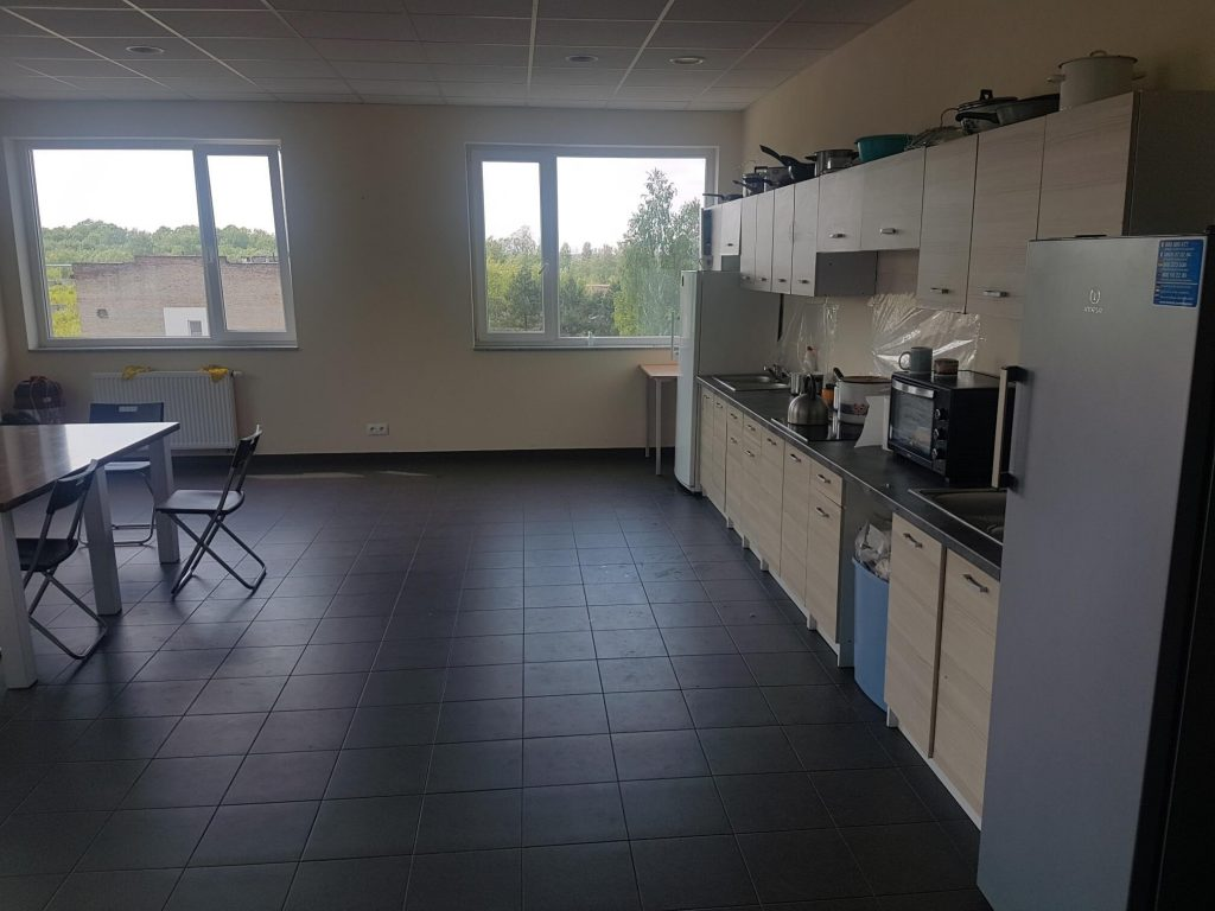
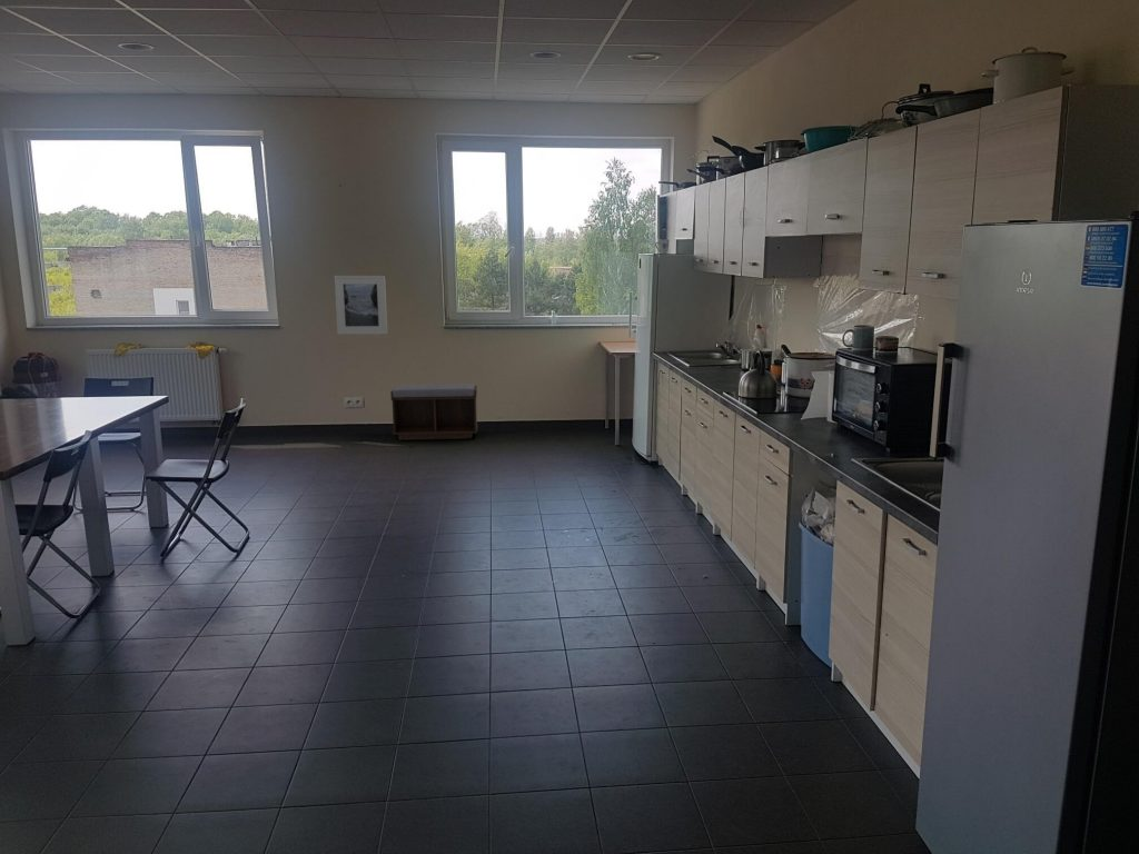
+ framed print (360, 305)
+ bench (435, 410)
